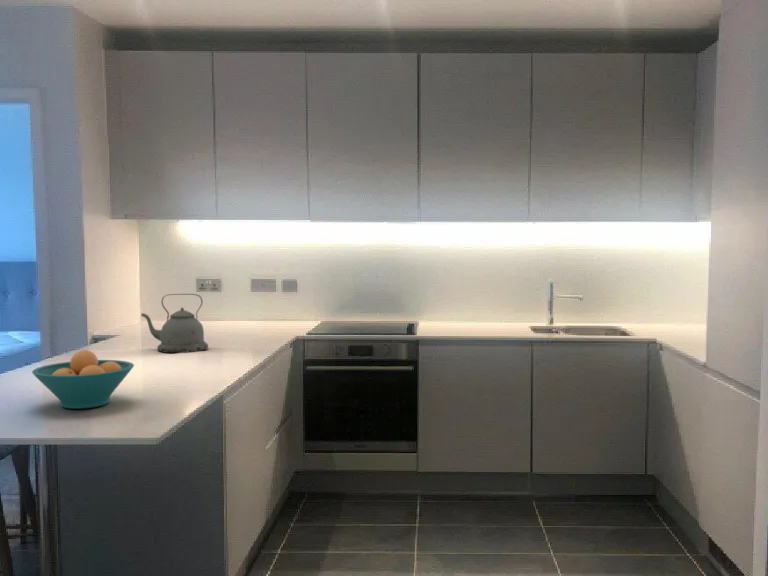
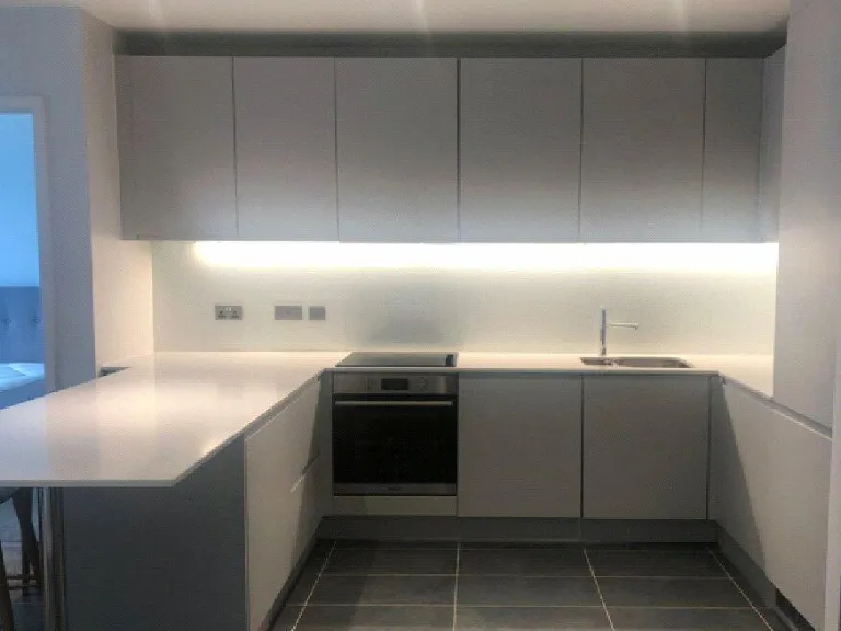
- kettle (178, 322)
- fruit bowl (84, 377)
